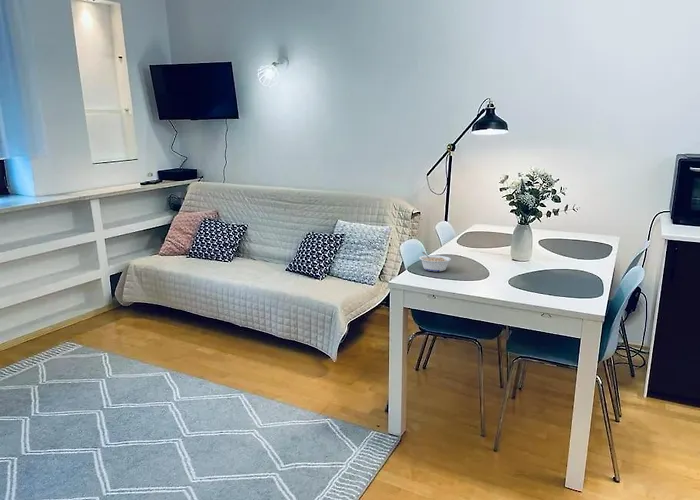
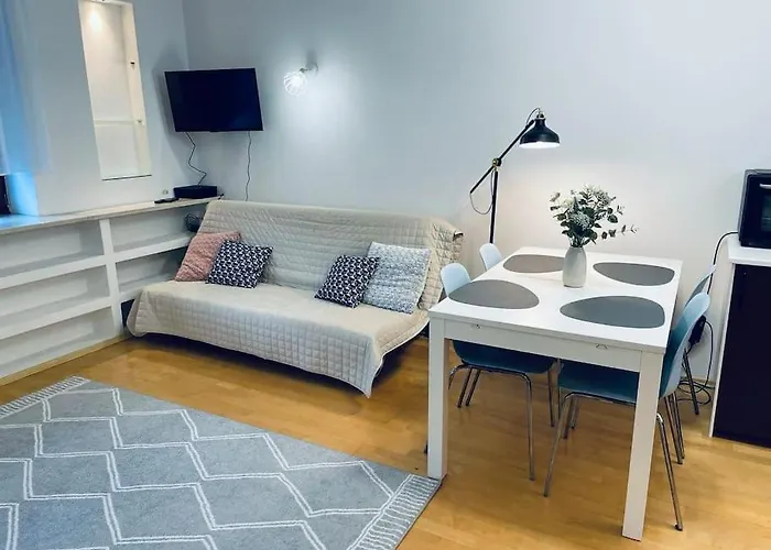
- legume (433, 262)
